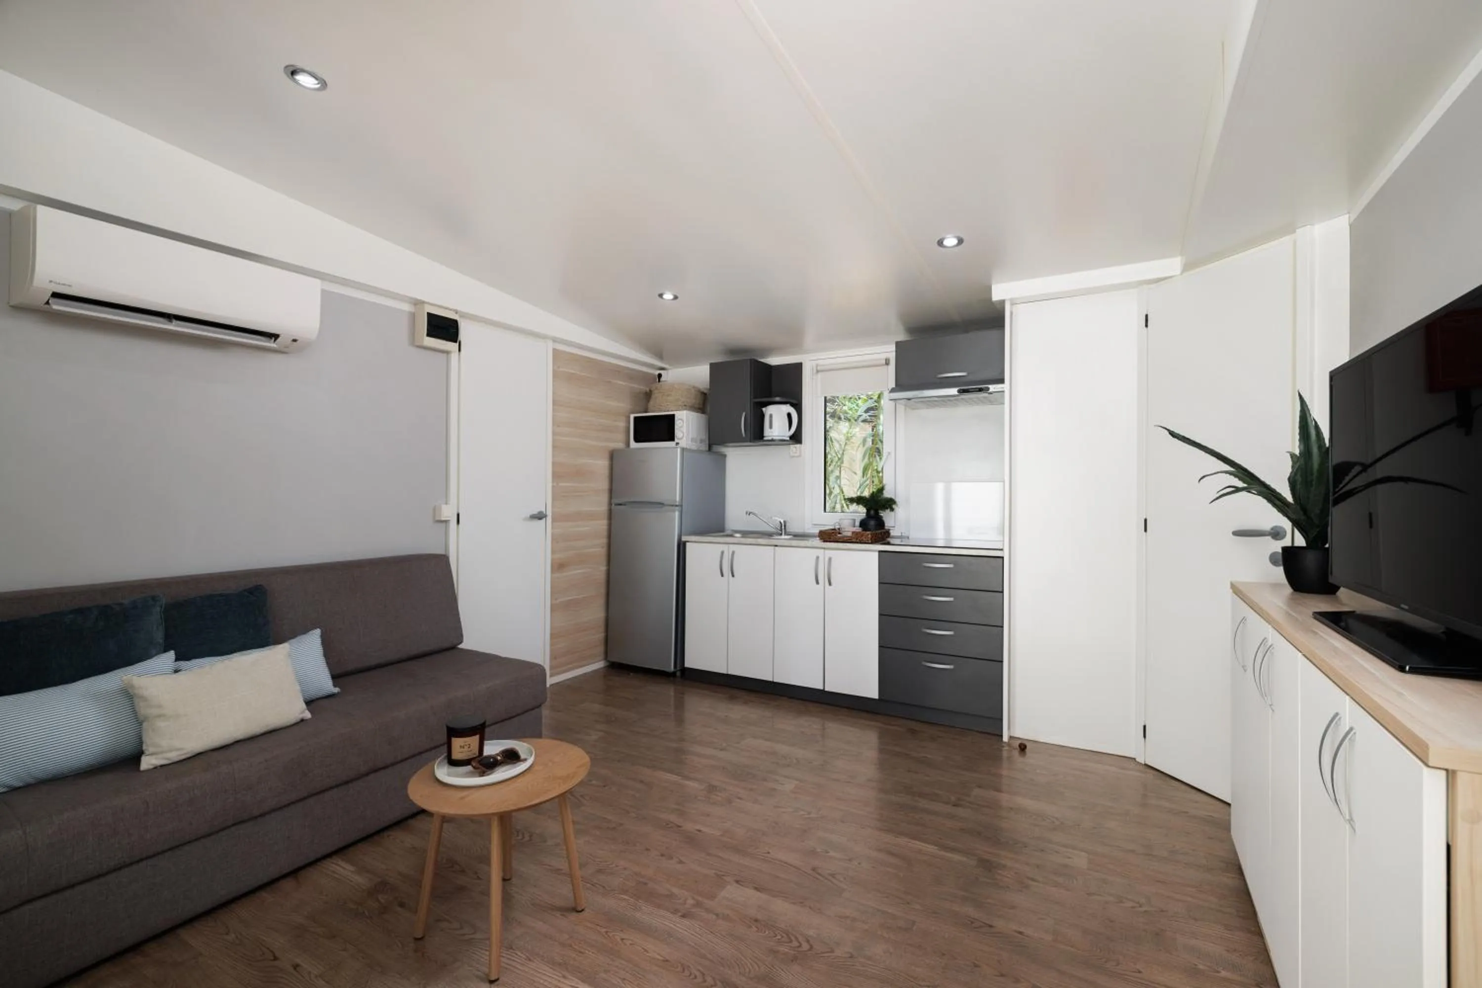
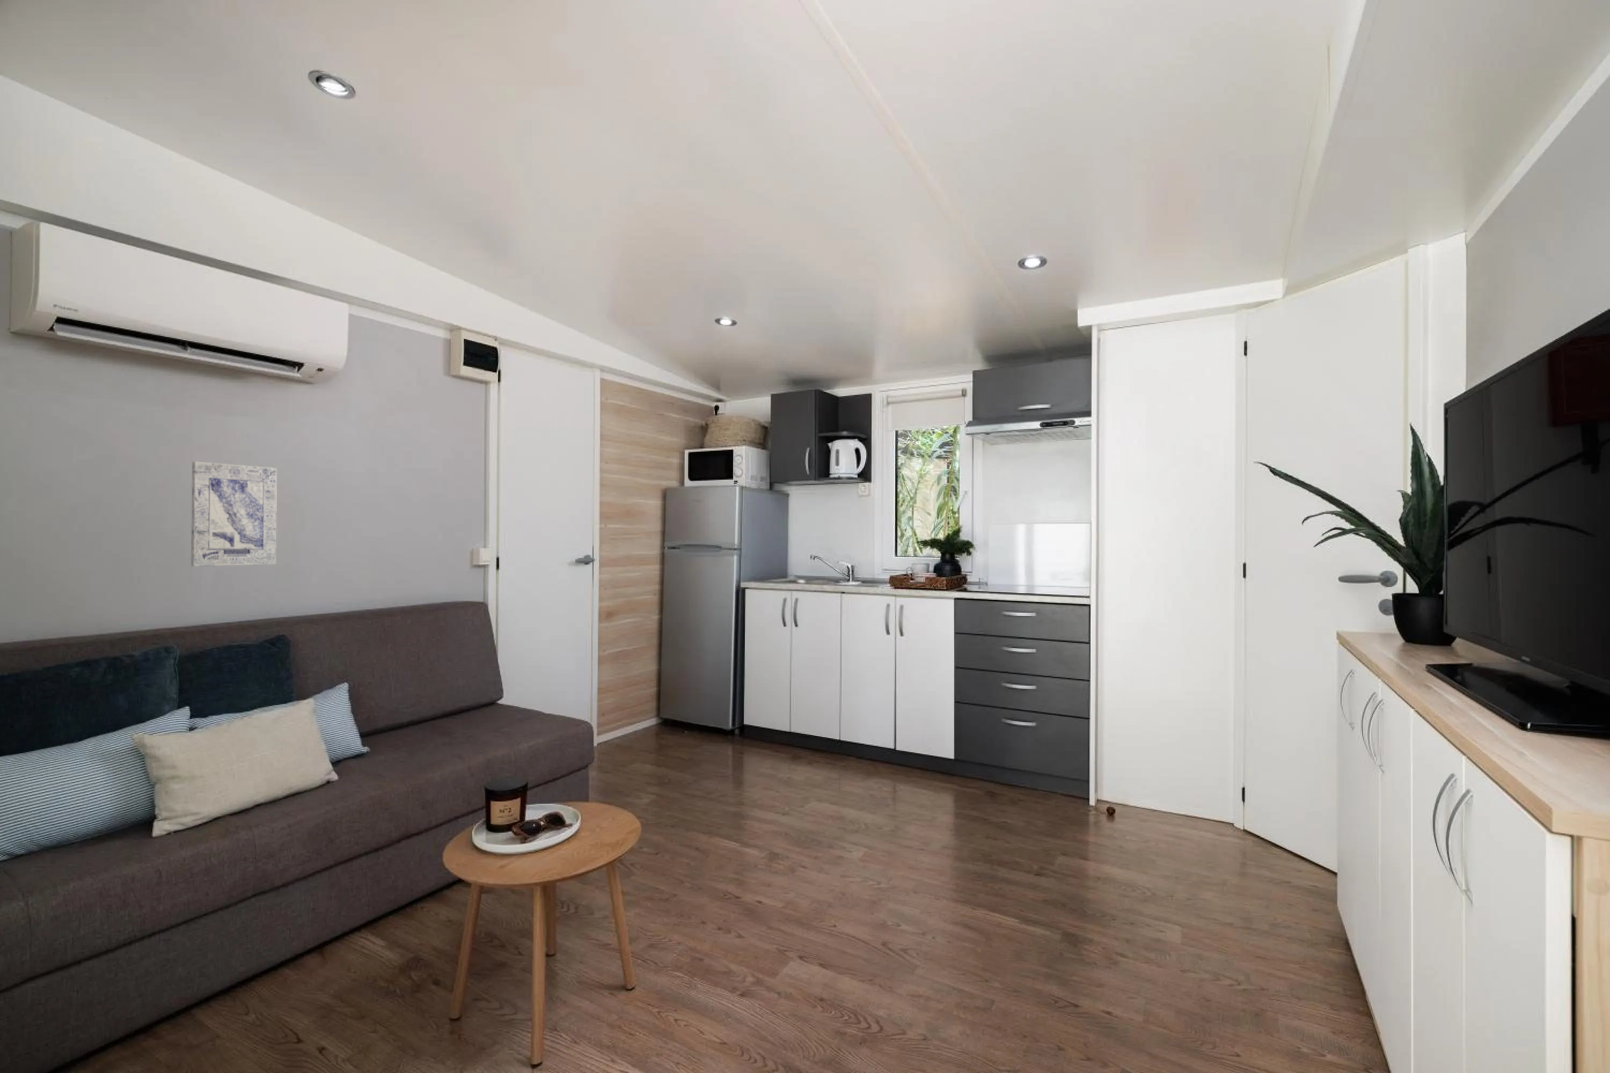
+ wall art (236, 515)
